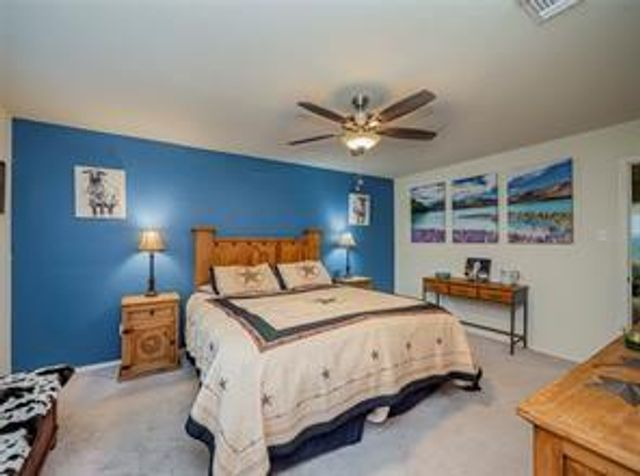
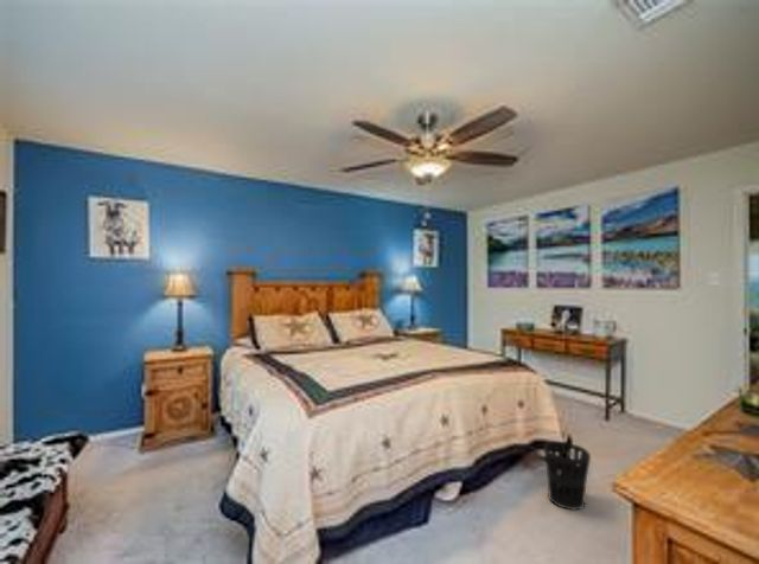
+ wastebasket (566, 475)
